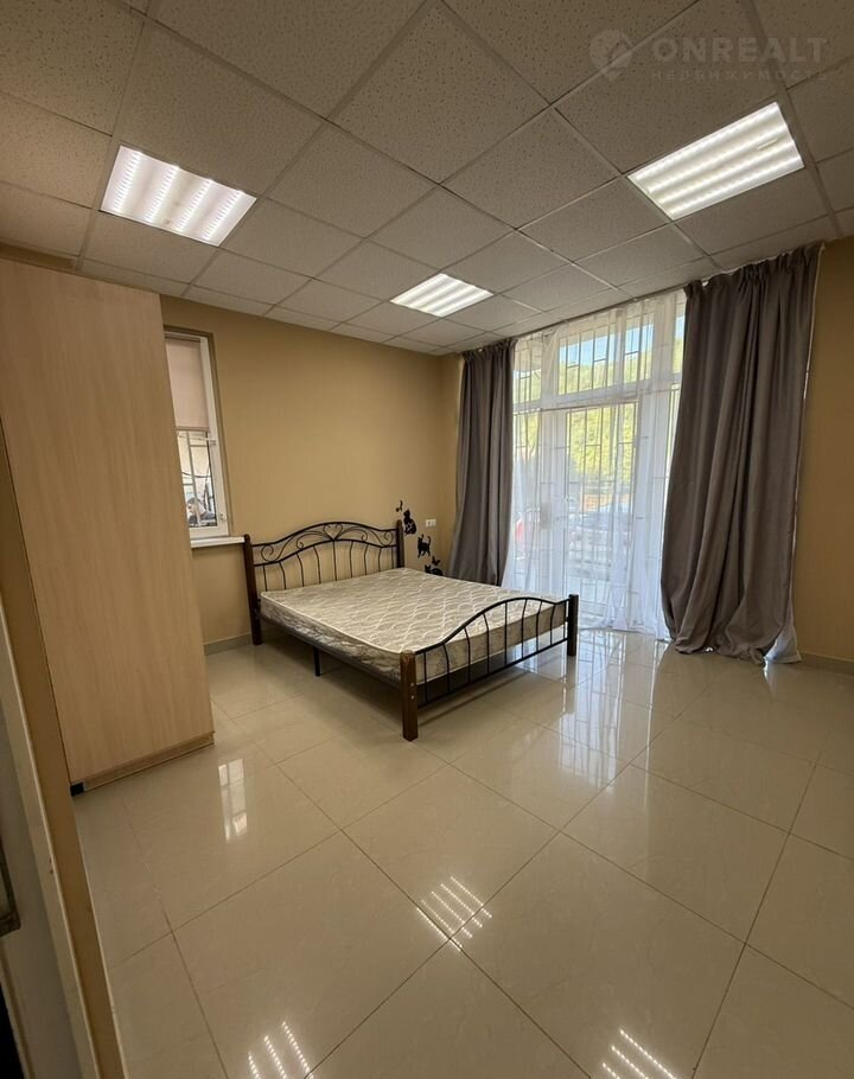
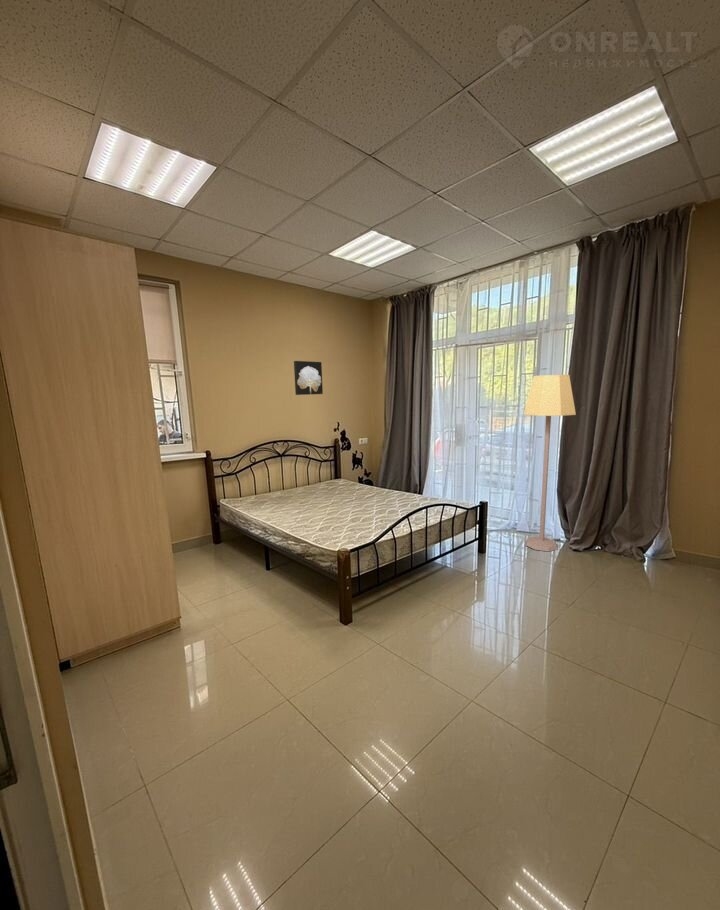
+ wall art (308, 378)
+ lamp (545, 463)
